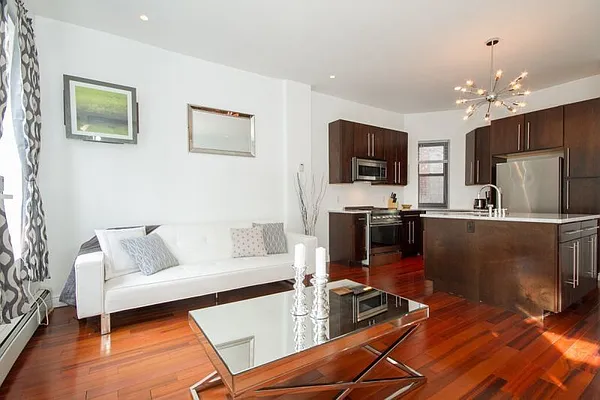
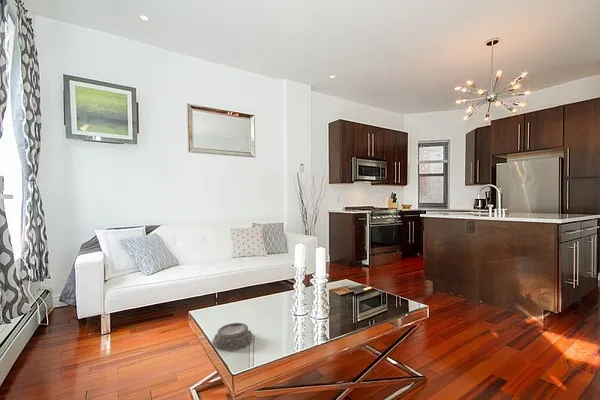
+ mortar (233, 334)
